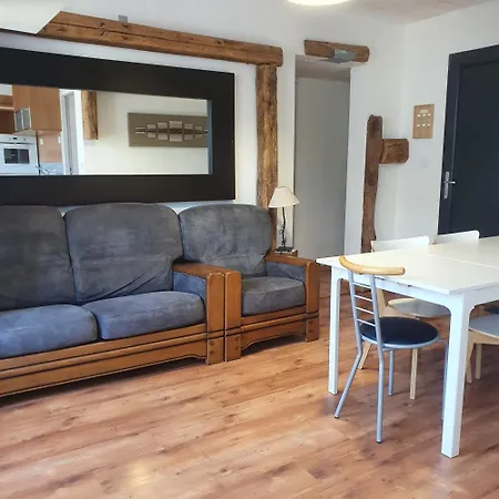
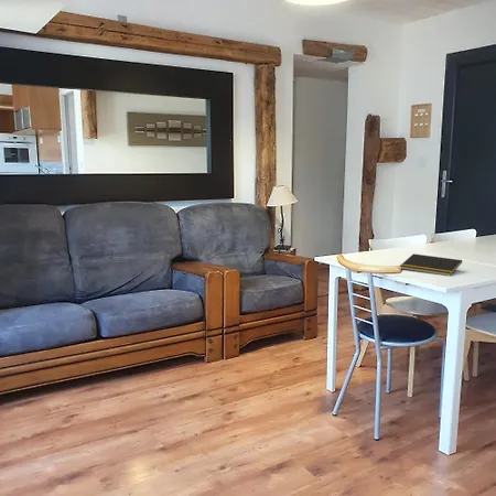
+ notepad (430, 263)
